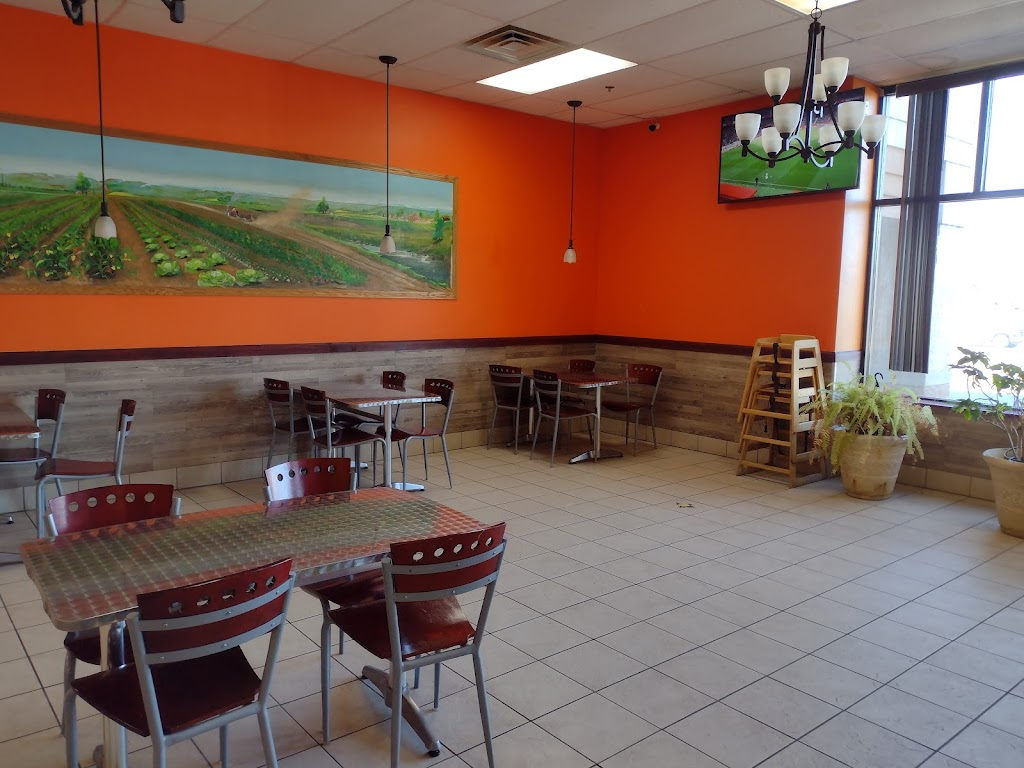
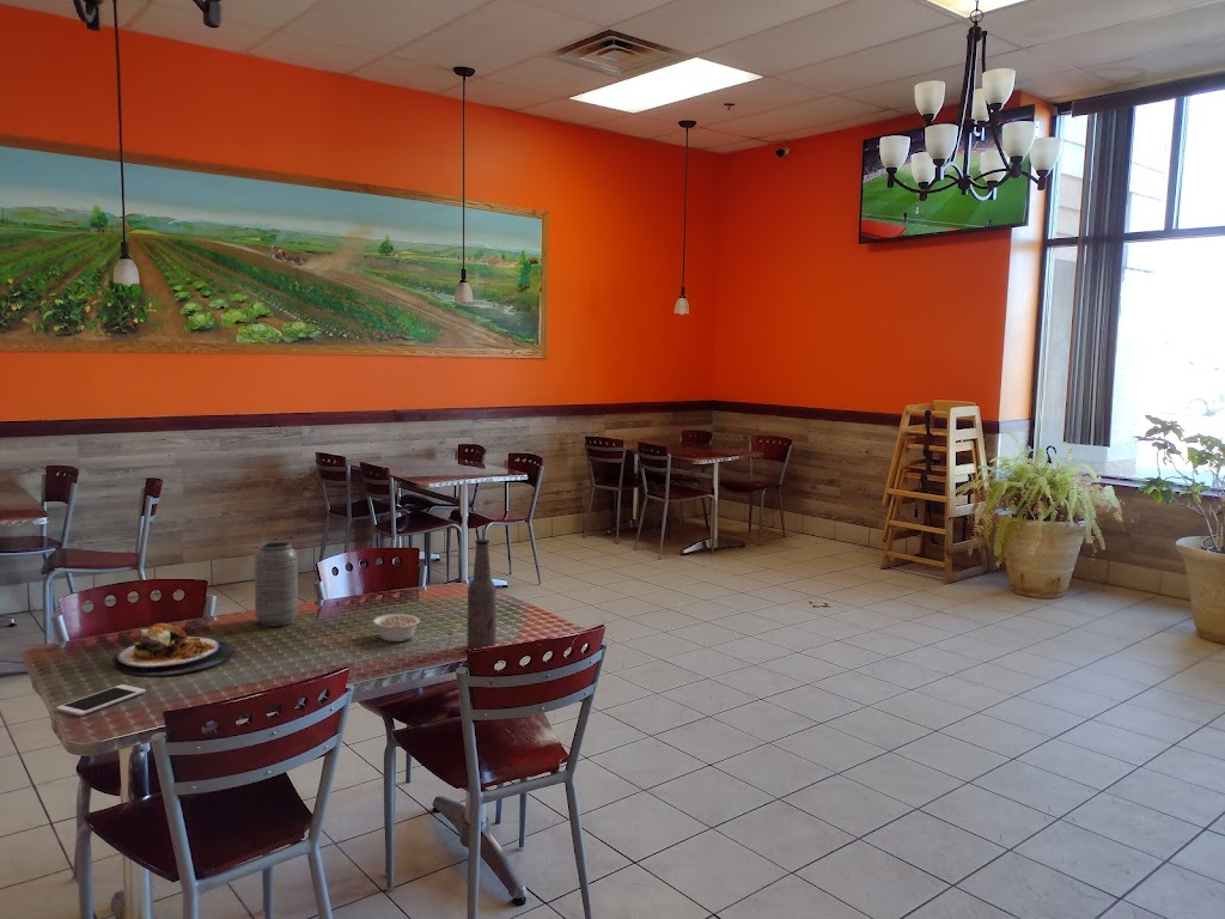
+ legume (397, 627)
+ plate (175, 641)
+ bottle (481, 594)
+ cell phone (102, 699)
+ vase (276, 583)
